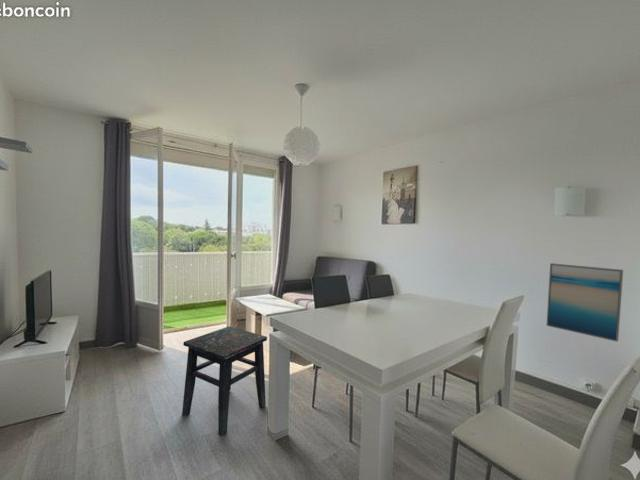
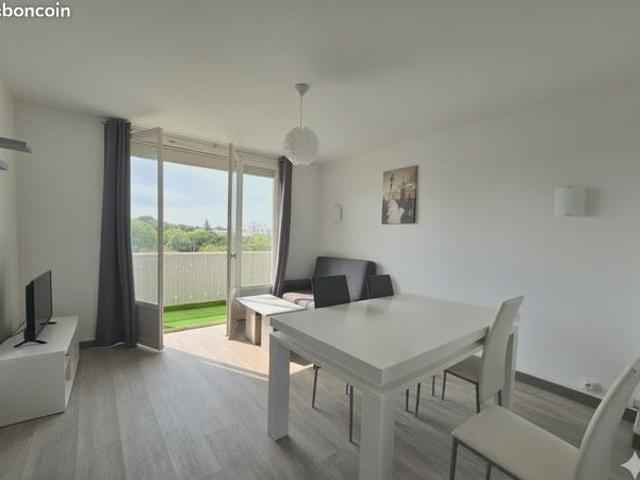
- side table (226, 374)
- wall art (582, 299)
